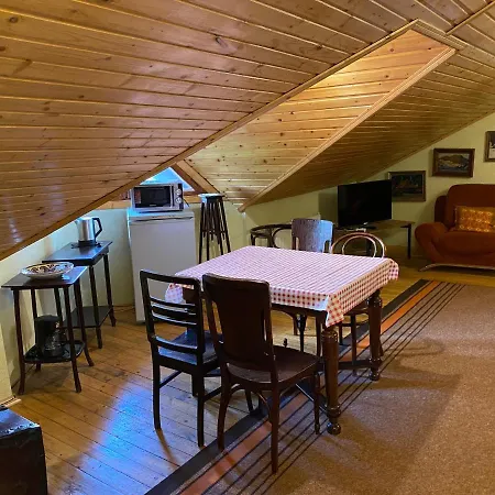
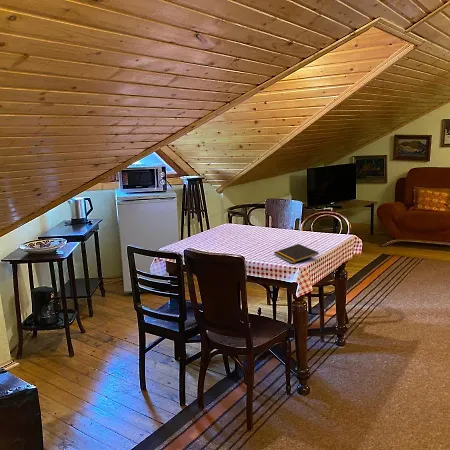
+ notepad (295, 253)
